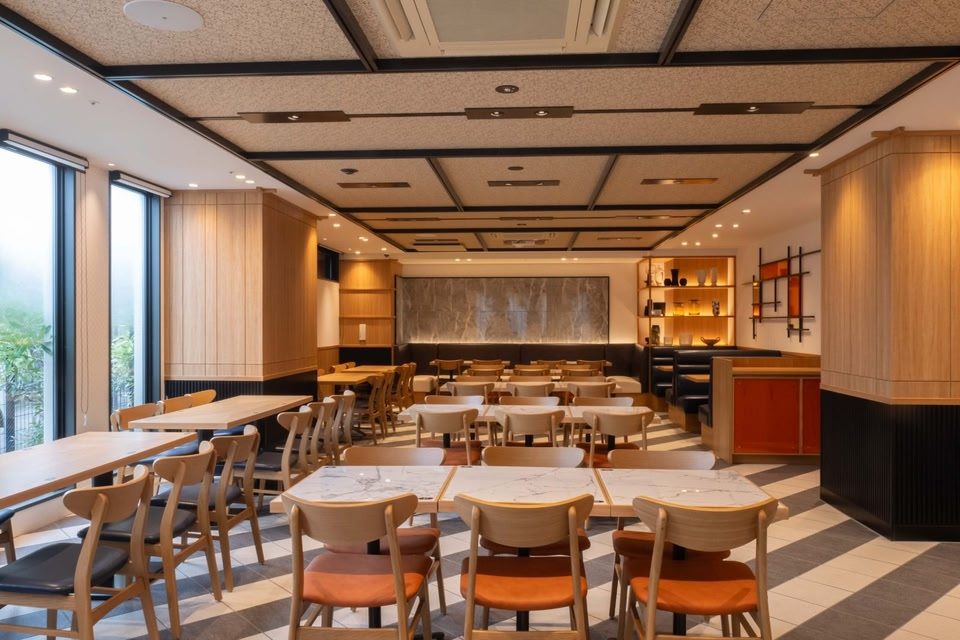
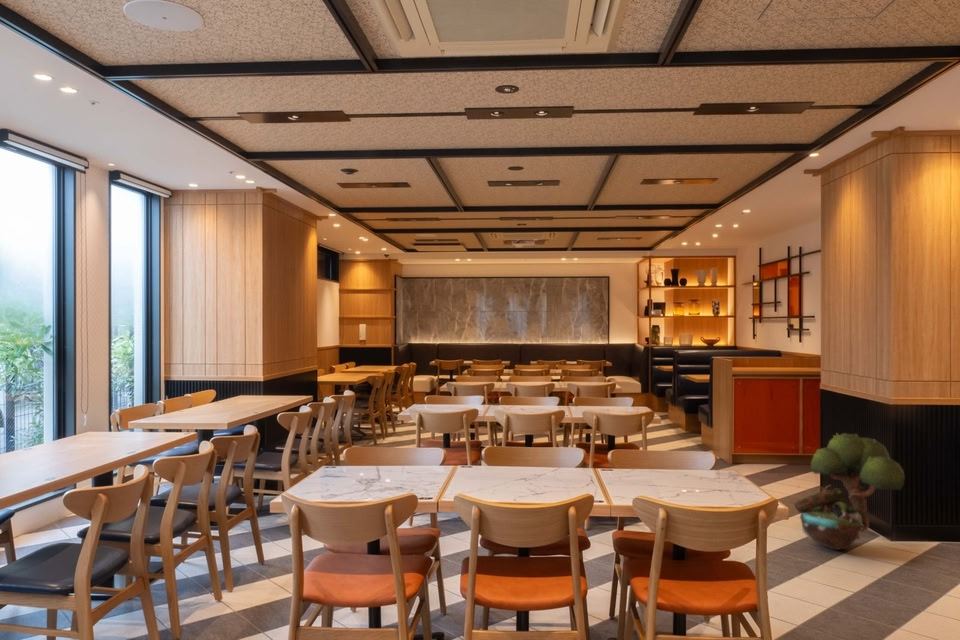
+ decorative tree (848, 492)
